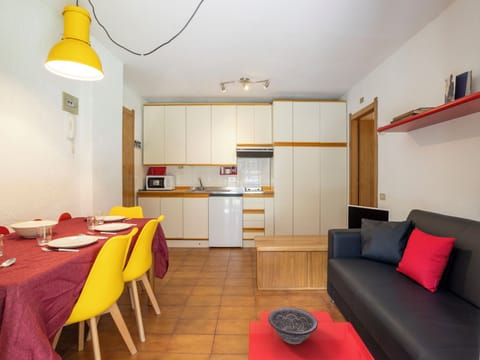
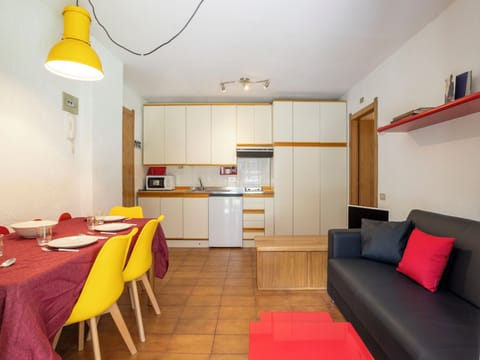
- decorative bowl (292, 328)
